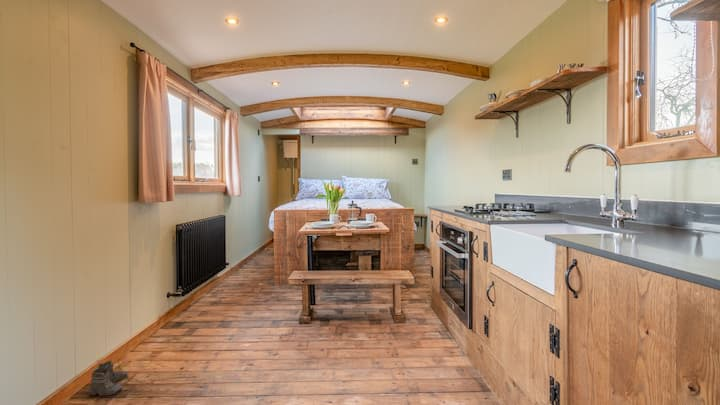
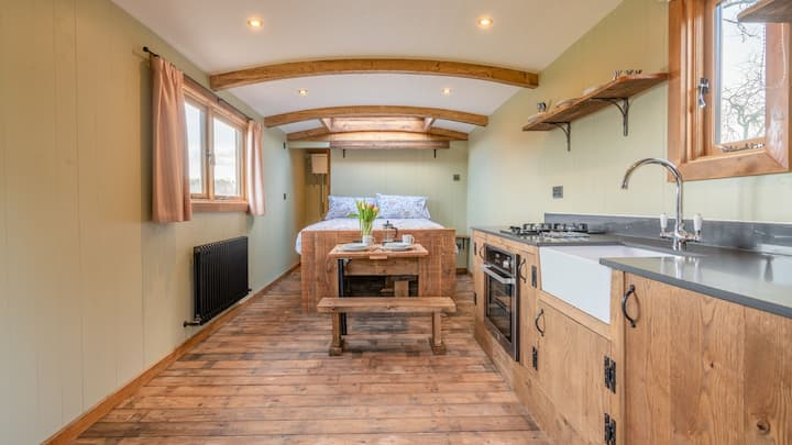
- boots (109, 376)
